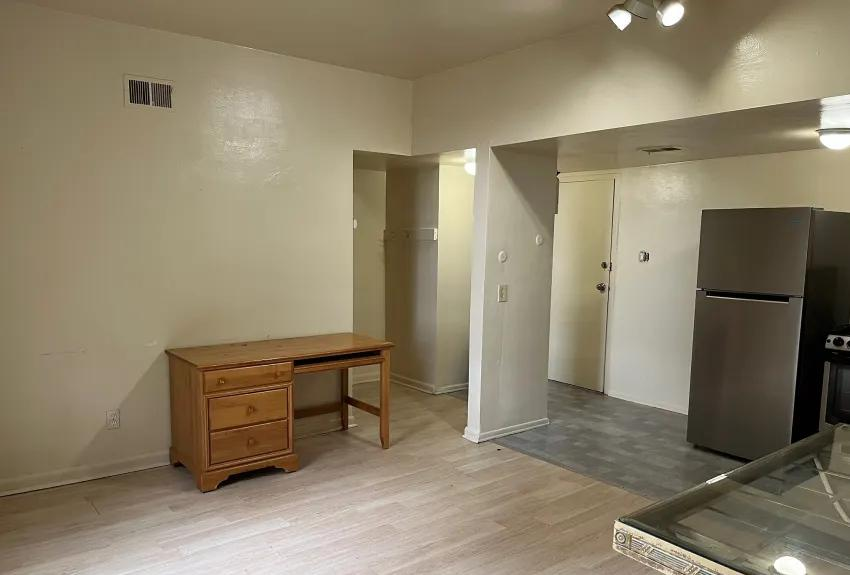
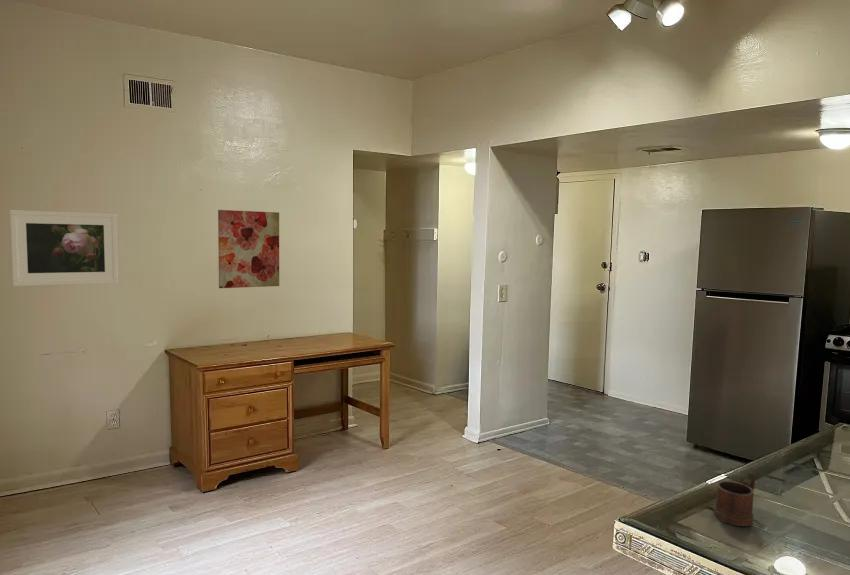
+ wall art (249, 249)
+ mug (738, 496)
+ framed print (66, 248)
